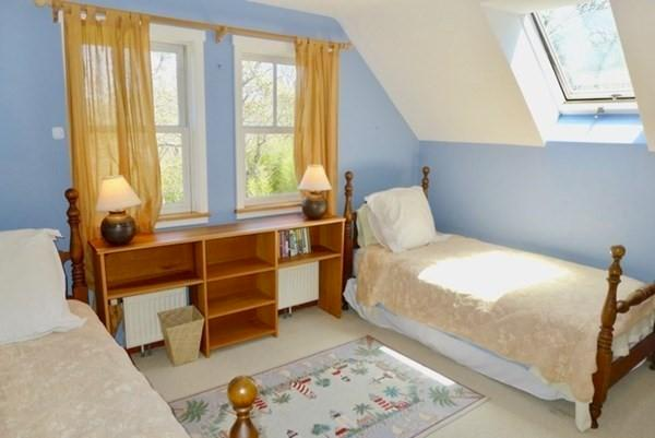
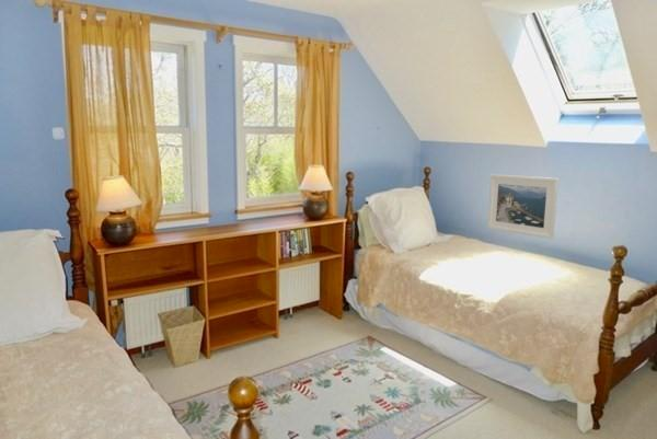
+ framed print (520, 205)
